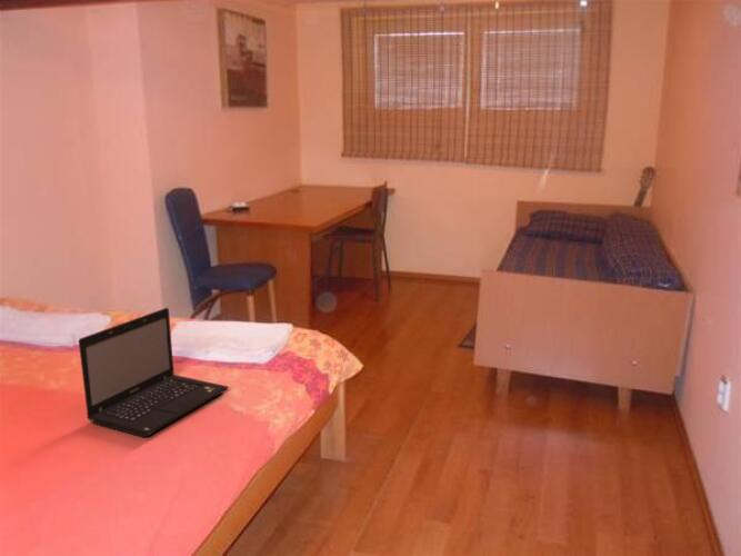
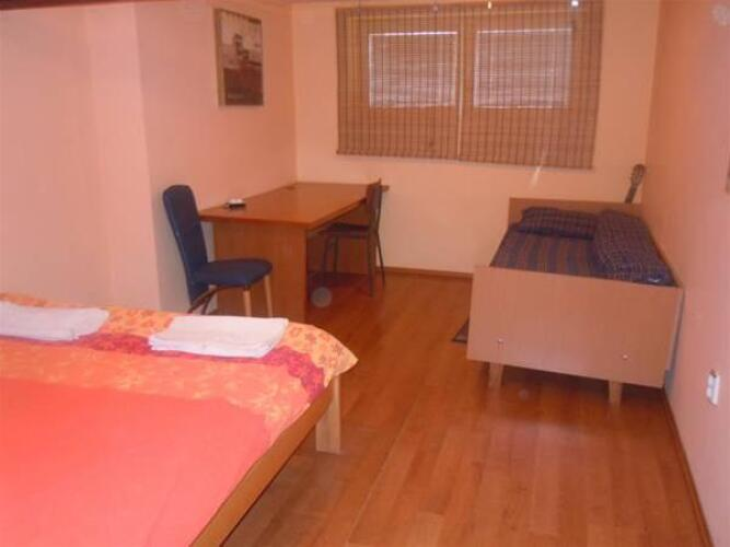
- laptop (158, 367)
